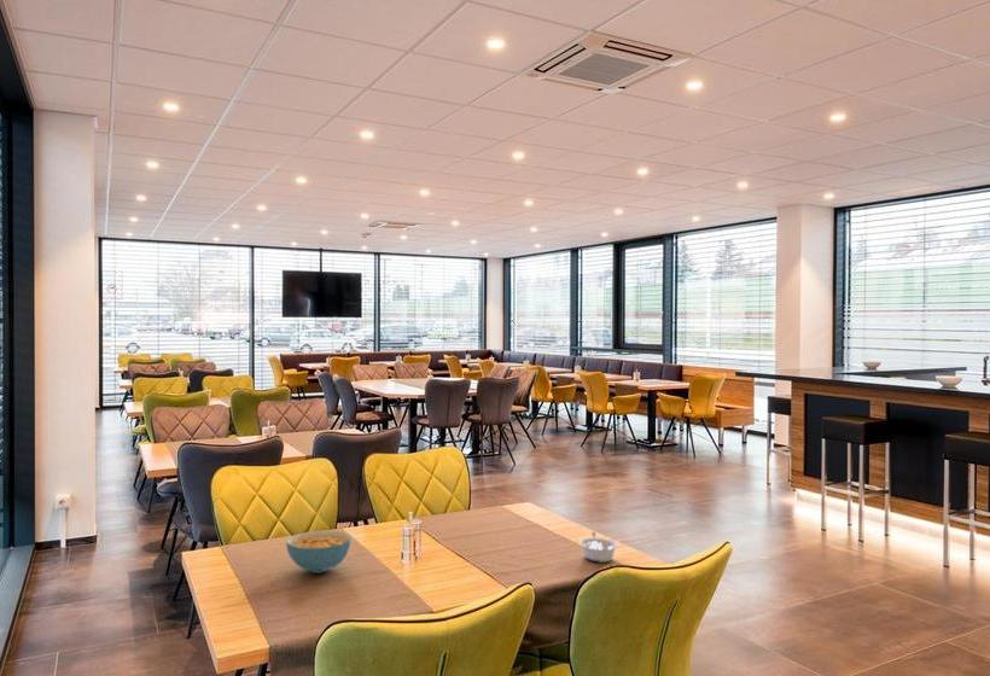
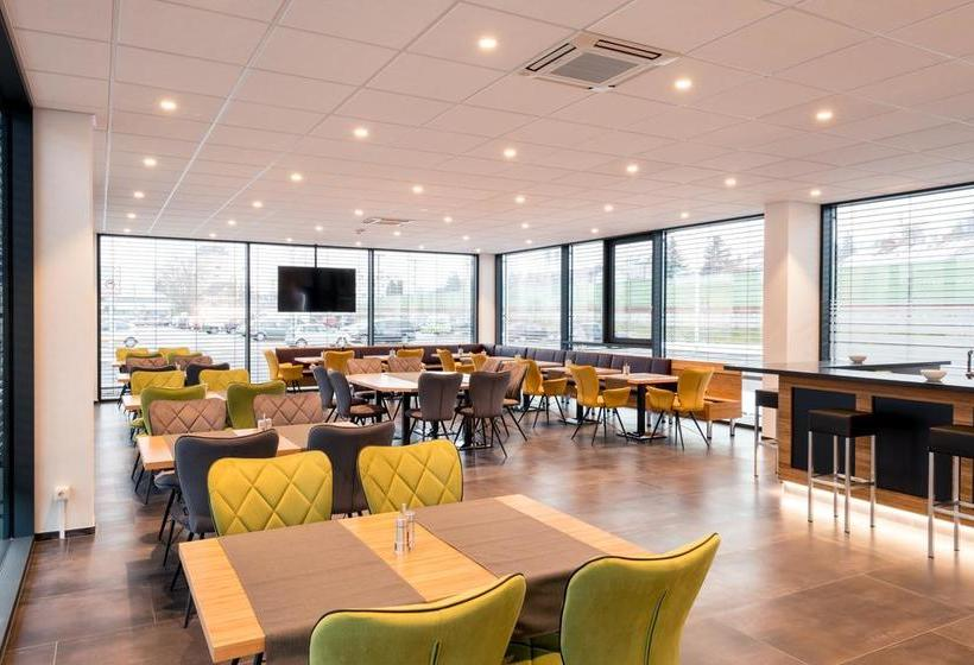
- cereal bowl (319, 554)
- legume (596, 548)
